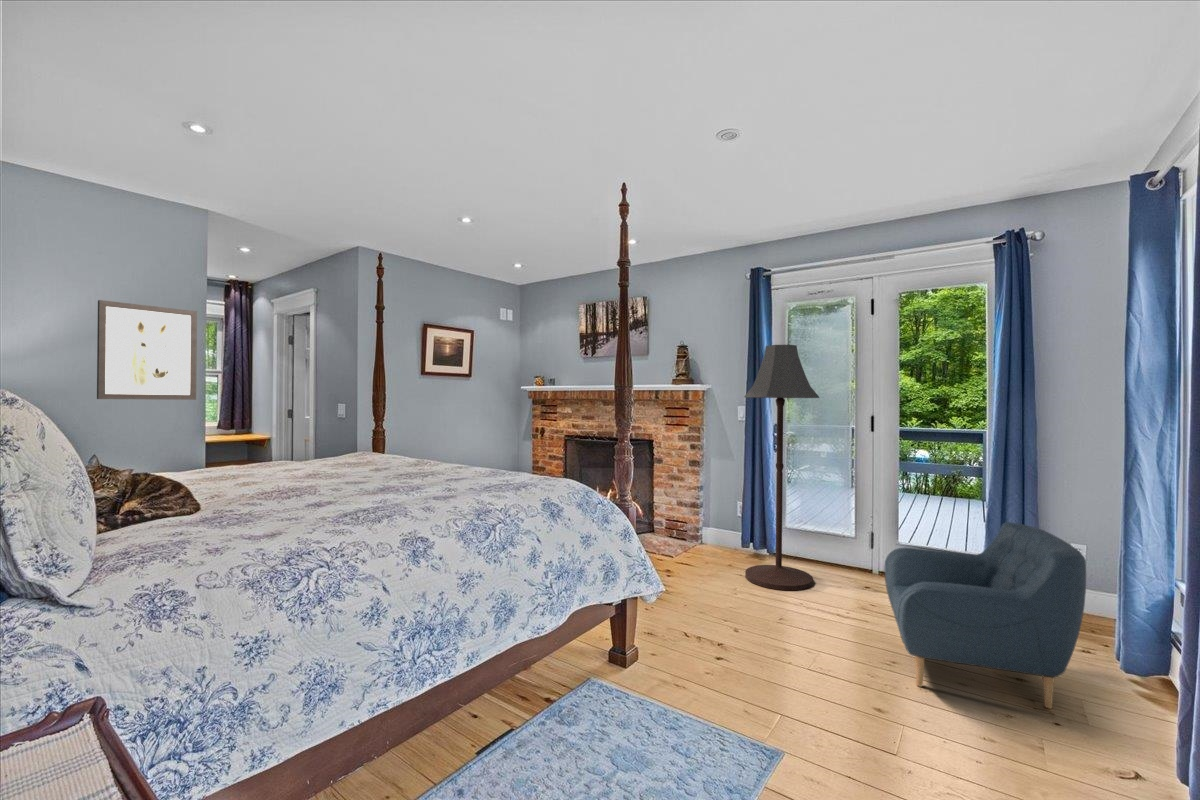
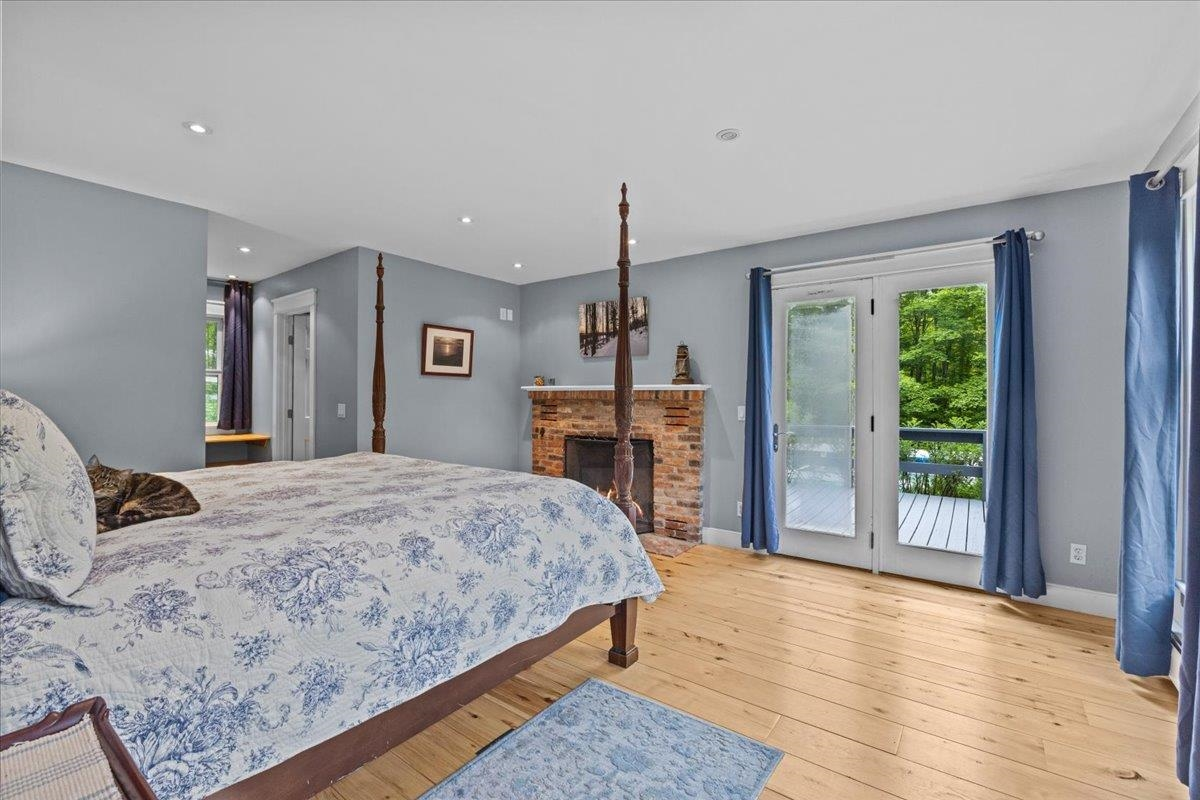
- armchair (963, 601)
- floor lamp (779, 462)
- wall art (149, 352)
